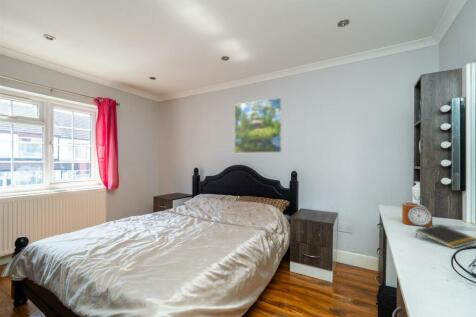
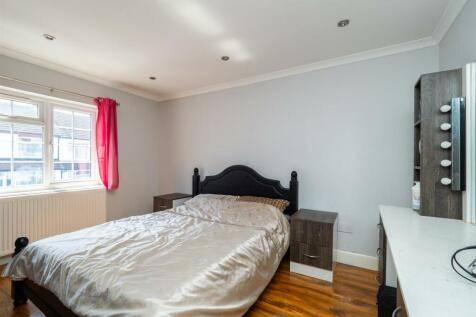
- alarm clock (416, 214)
- notepad (446, 235)
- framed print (256, 127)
